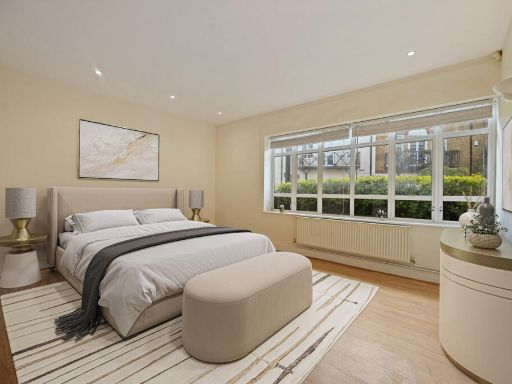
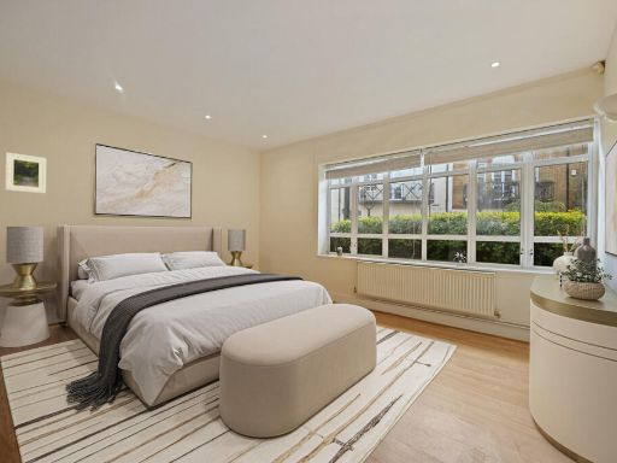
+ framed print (25, 174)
